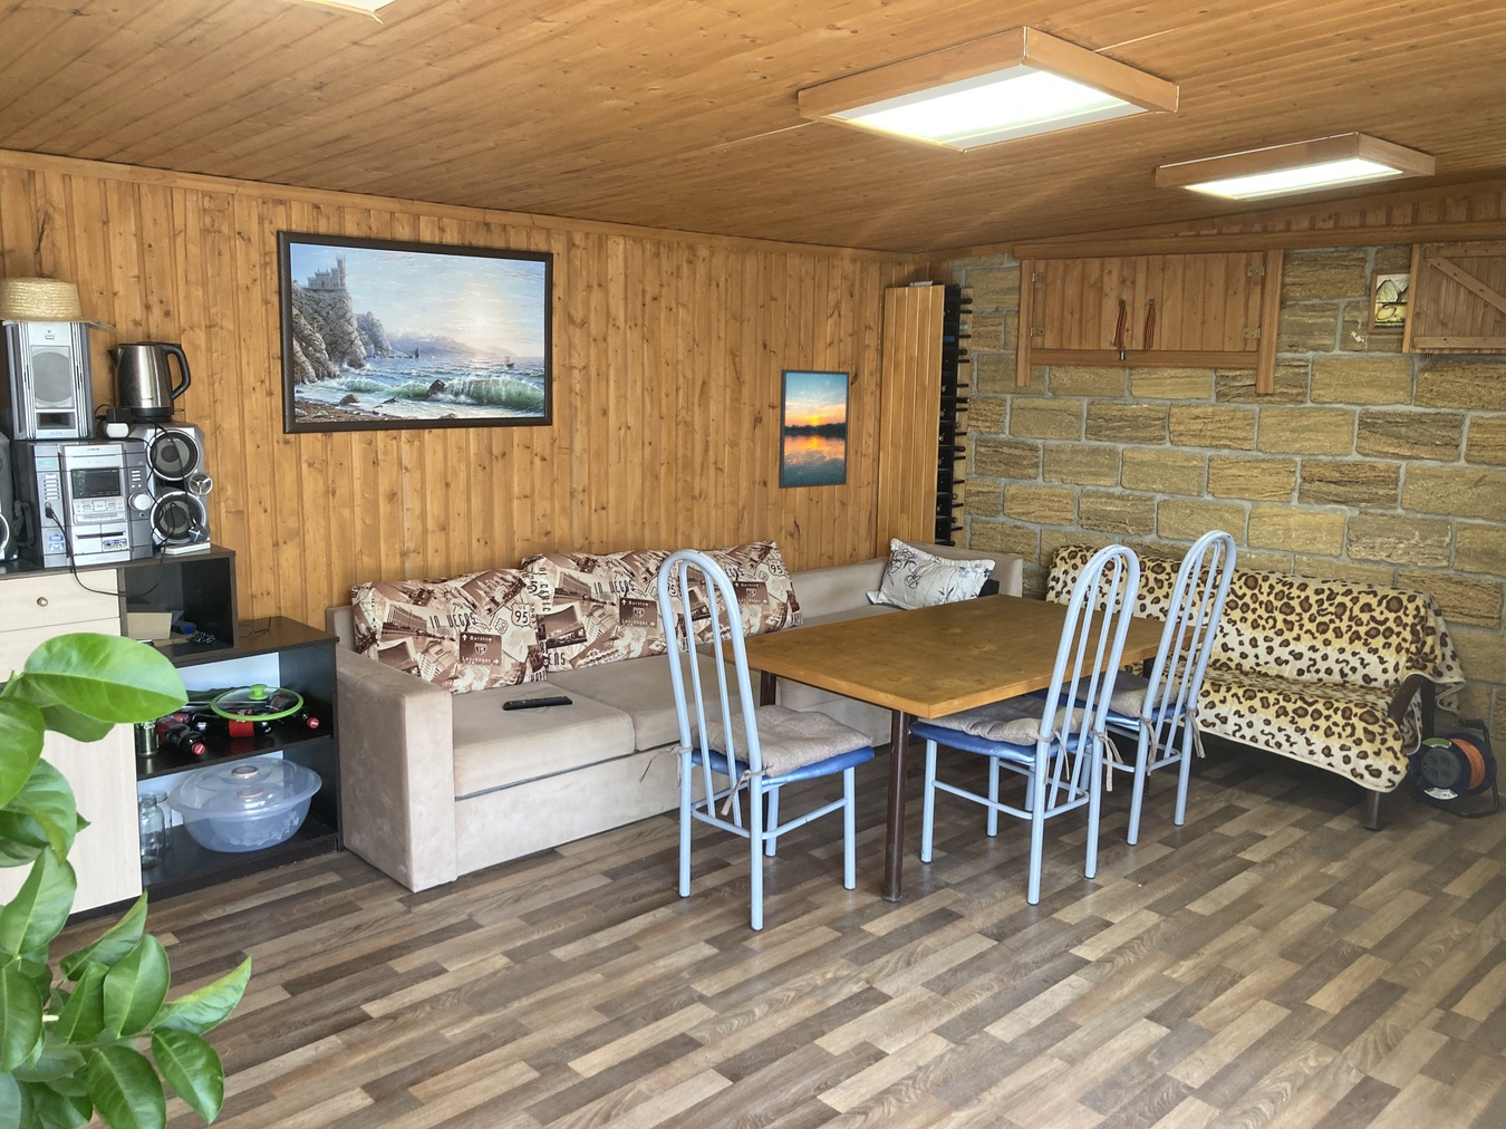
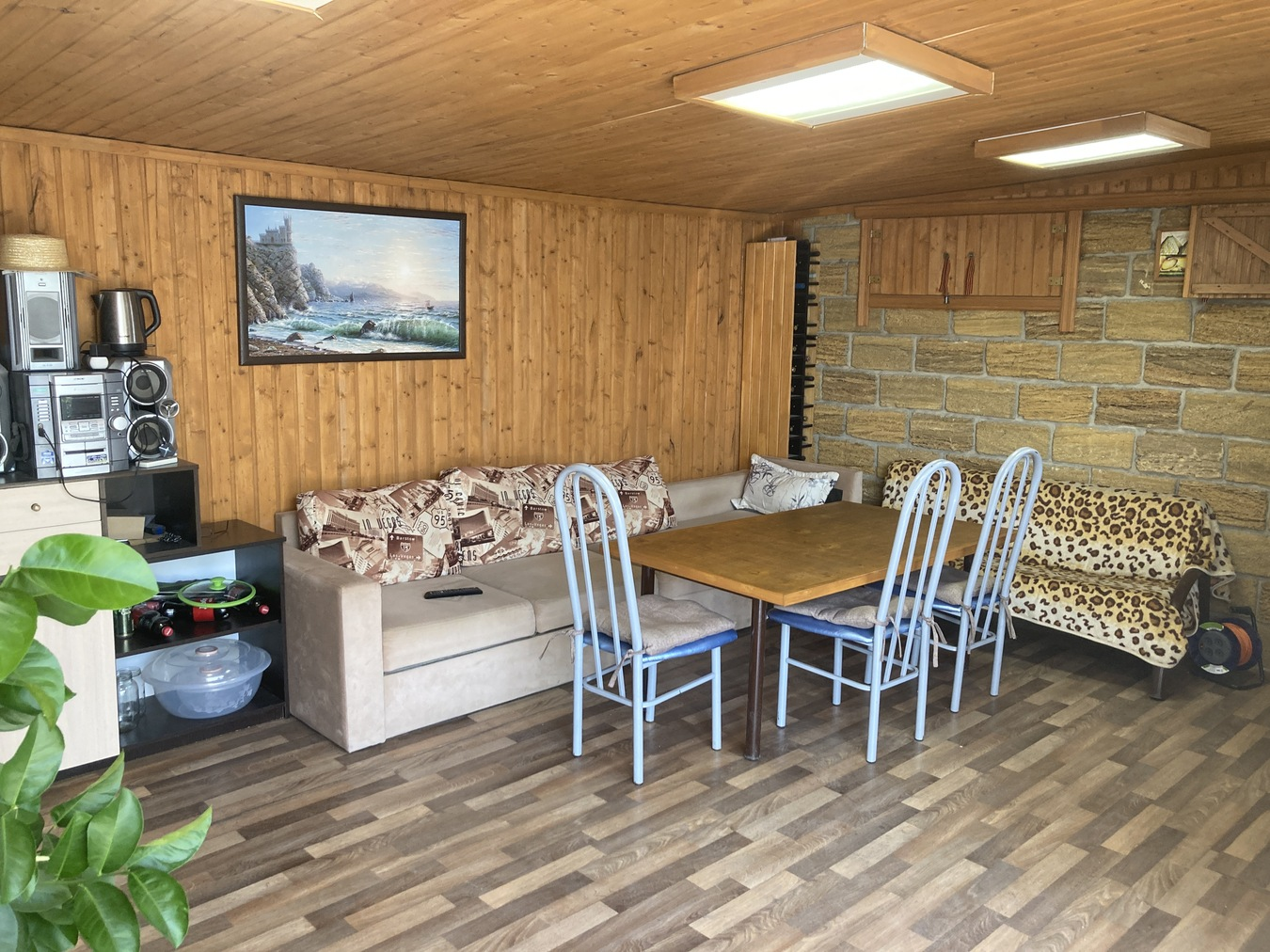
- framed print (815, 428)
